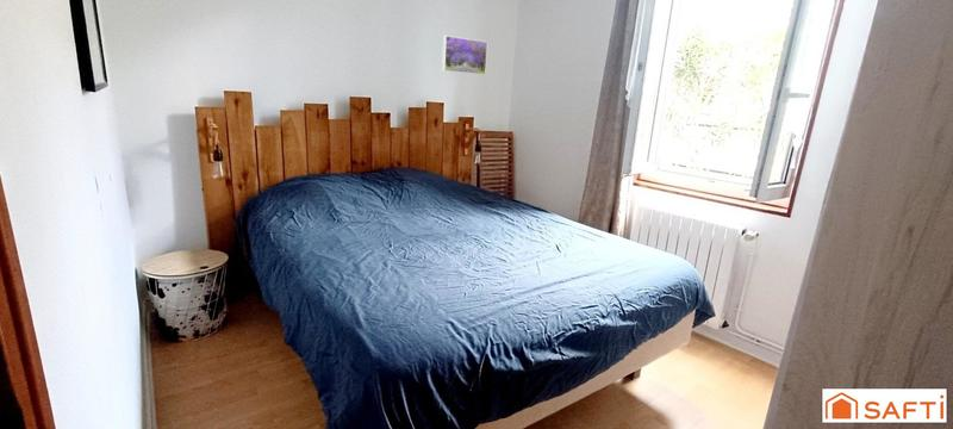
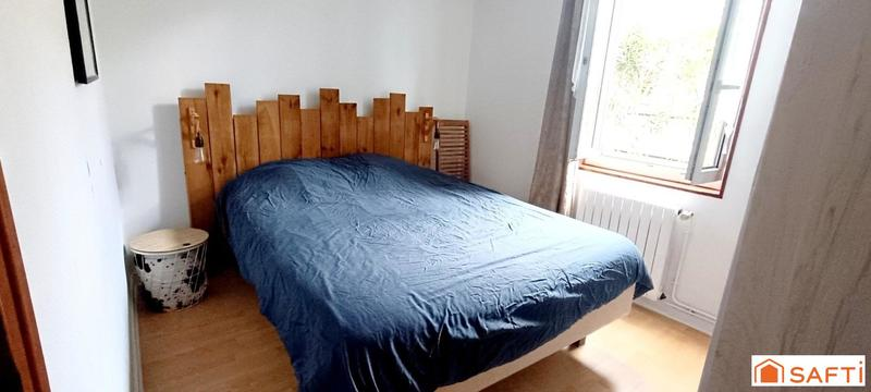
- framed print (465, 56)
